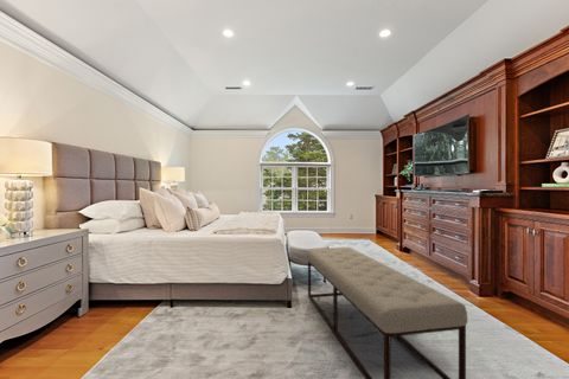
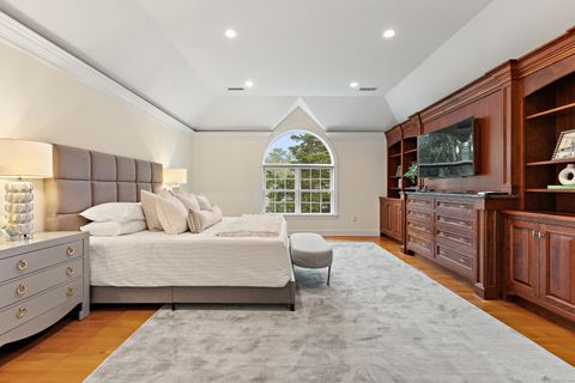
- bench (362, 298)
